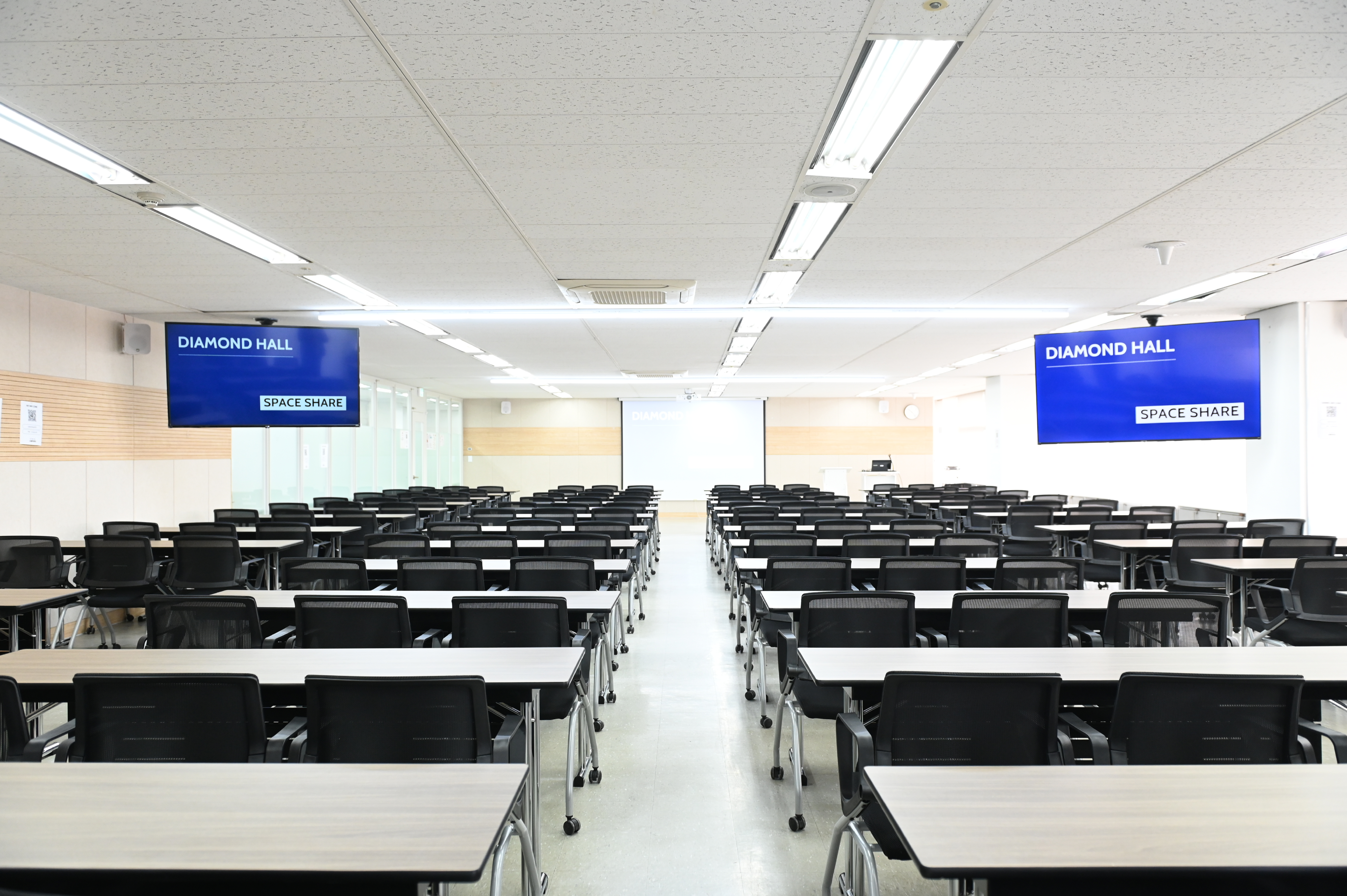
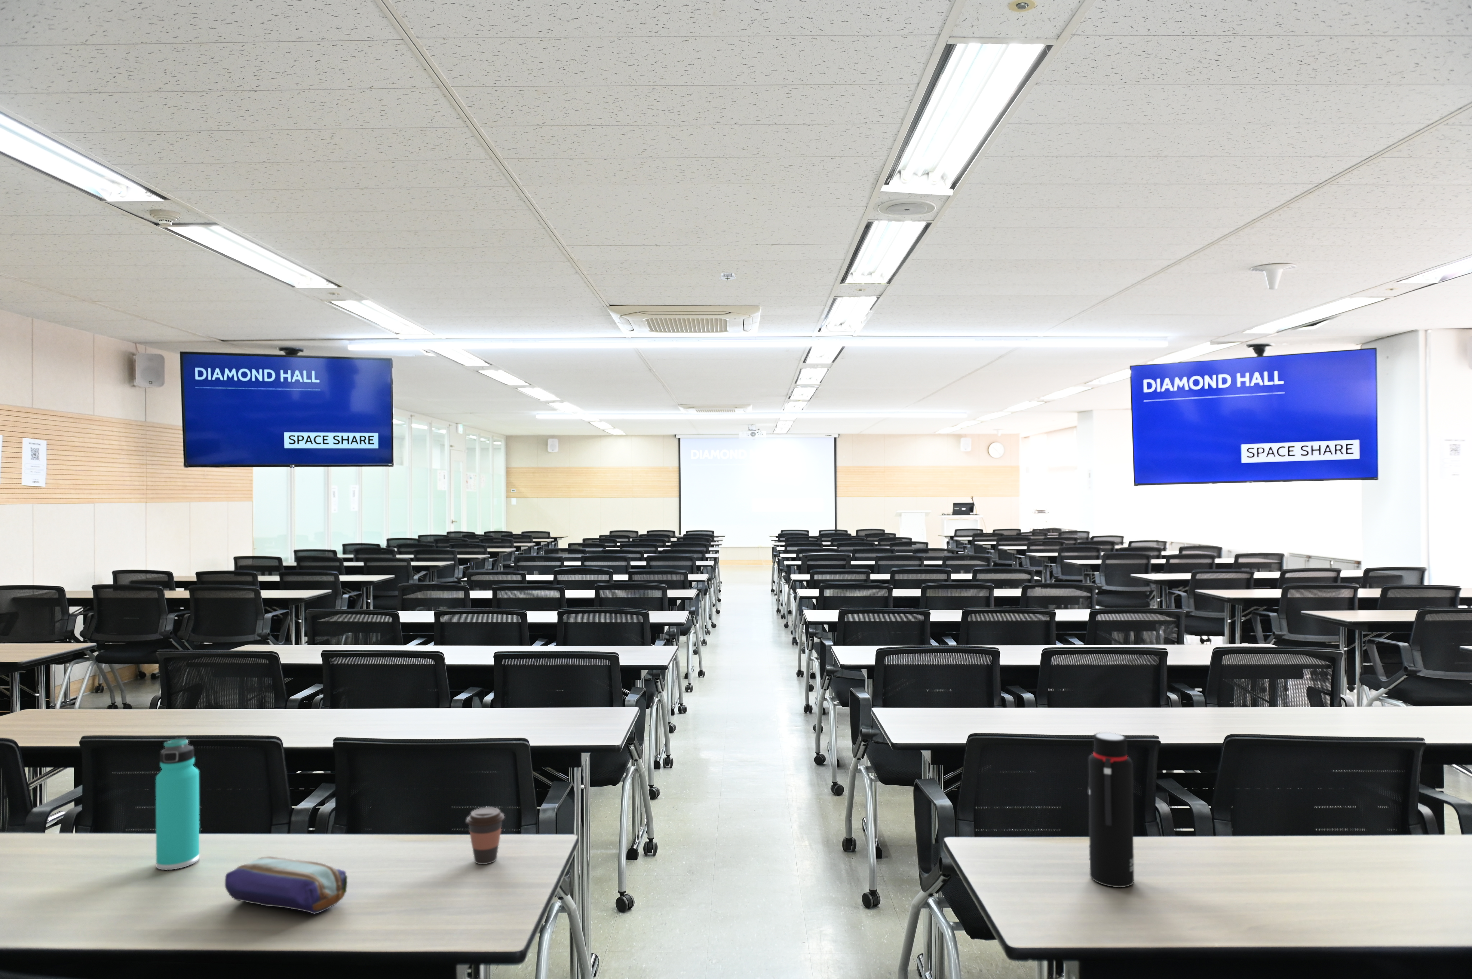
+ thermos bottle (177, 801)
+ pencil case (286, 884)
+ water bottle (1110, 809)
+ smoke detector (727, 276)
+ coffee cup (485, 836)
